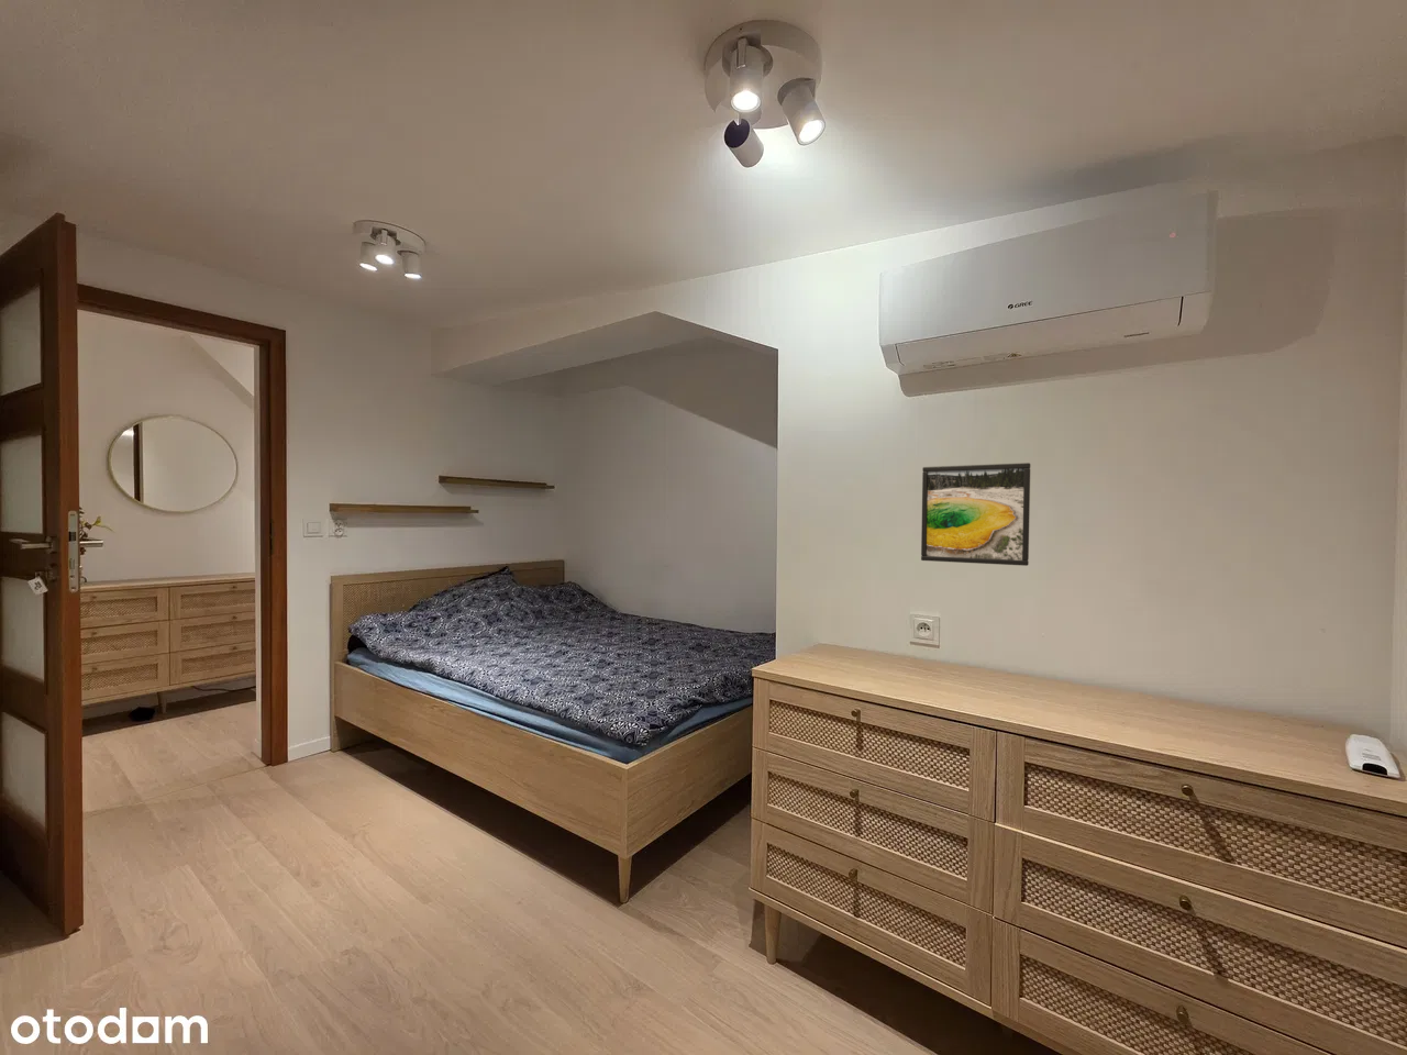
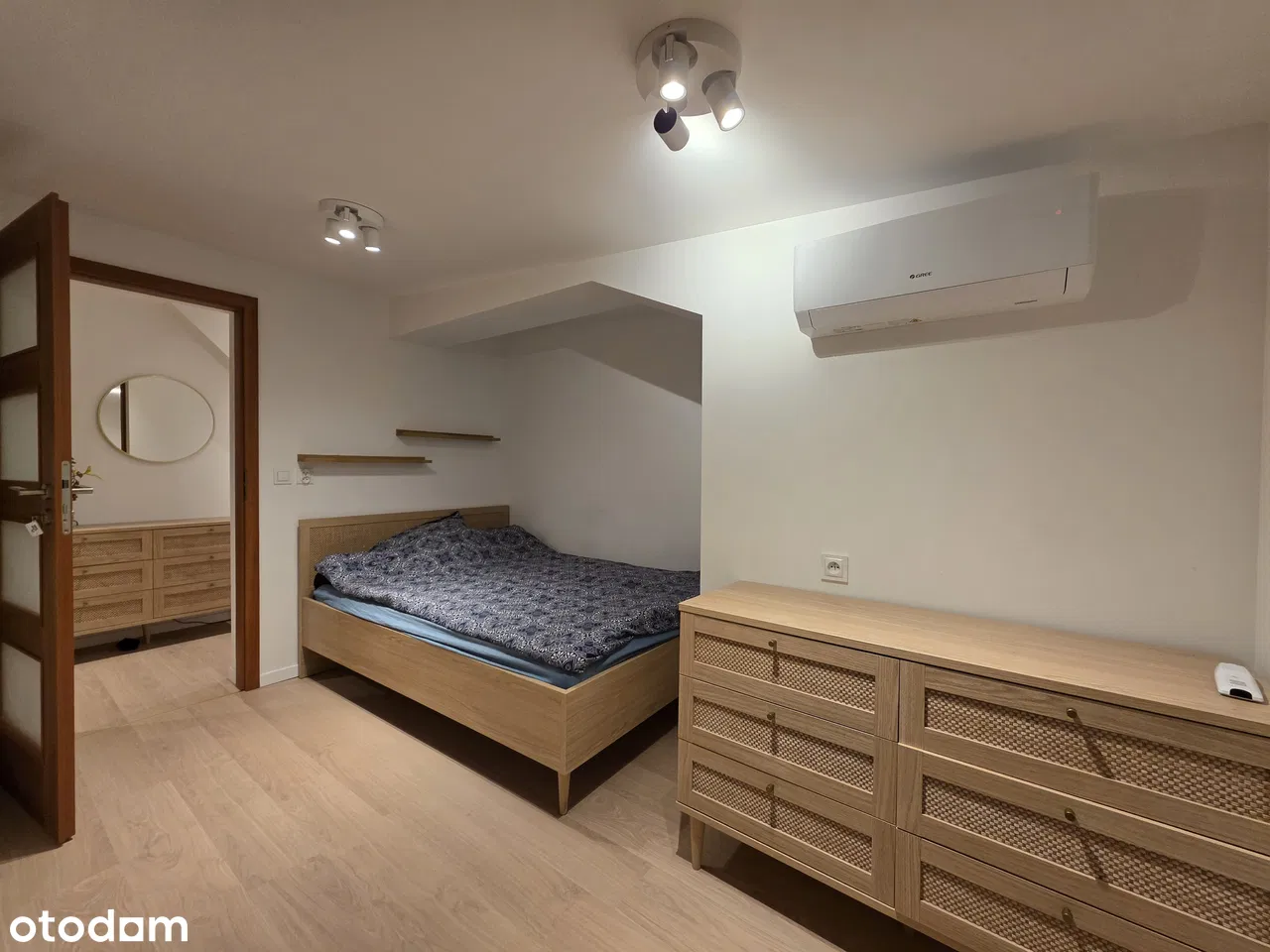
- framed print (973, 513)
